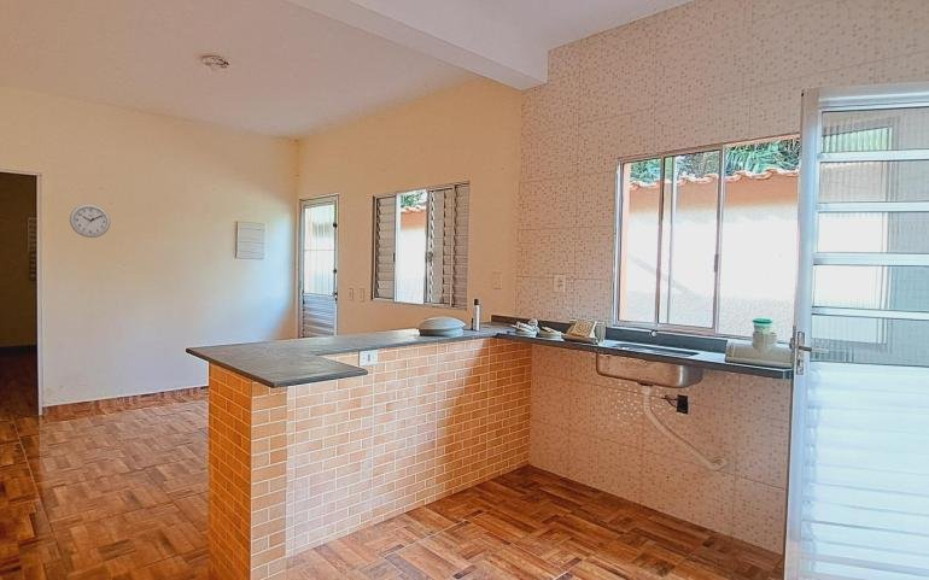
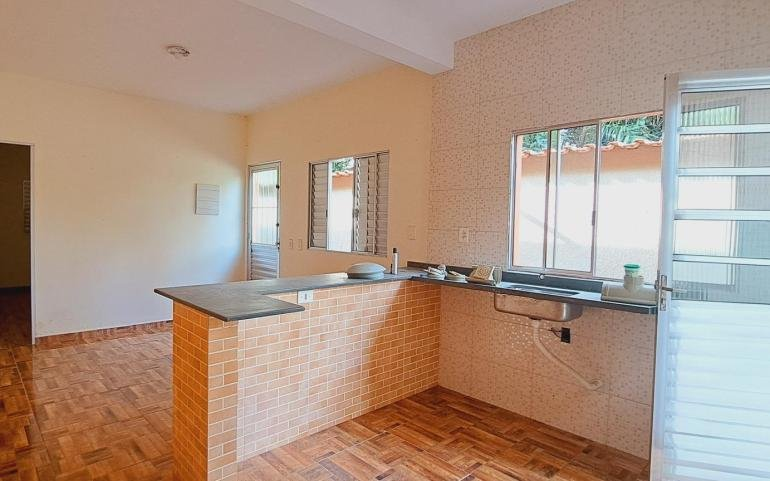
- wall clock (90, 221)
